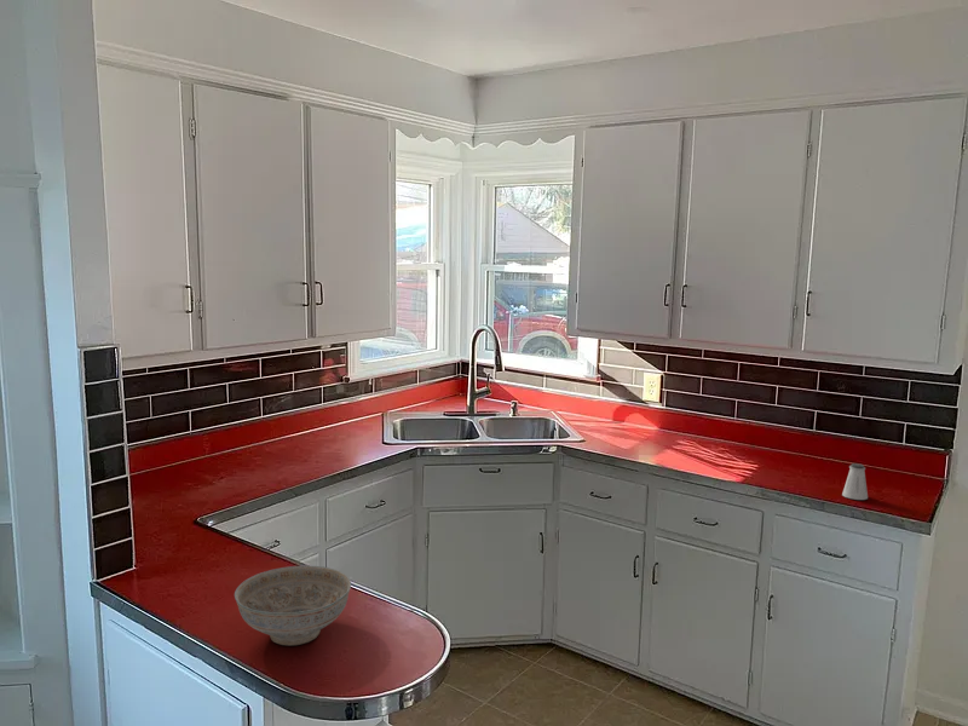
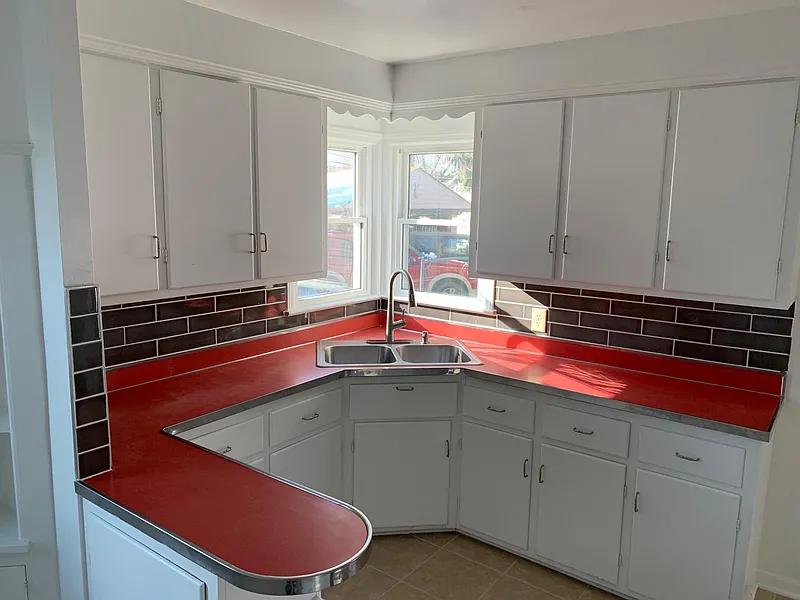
- saltshaker (855, 480)
- decorative bowl (294, 610)
